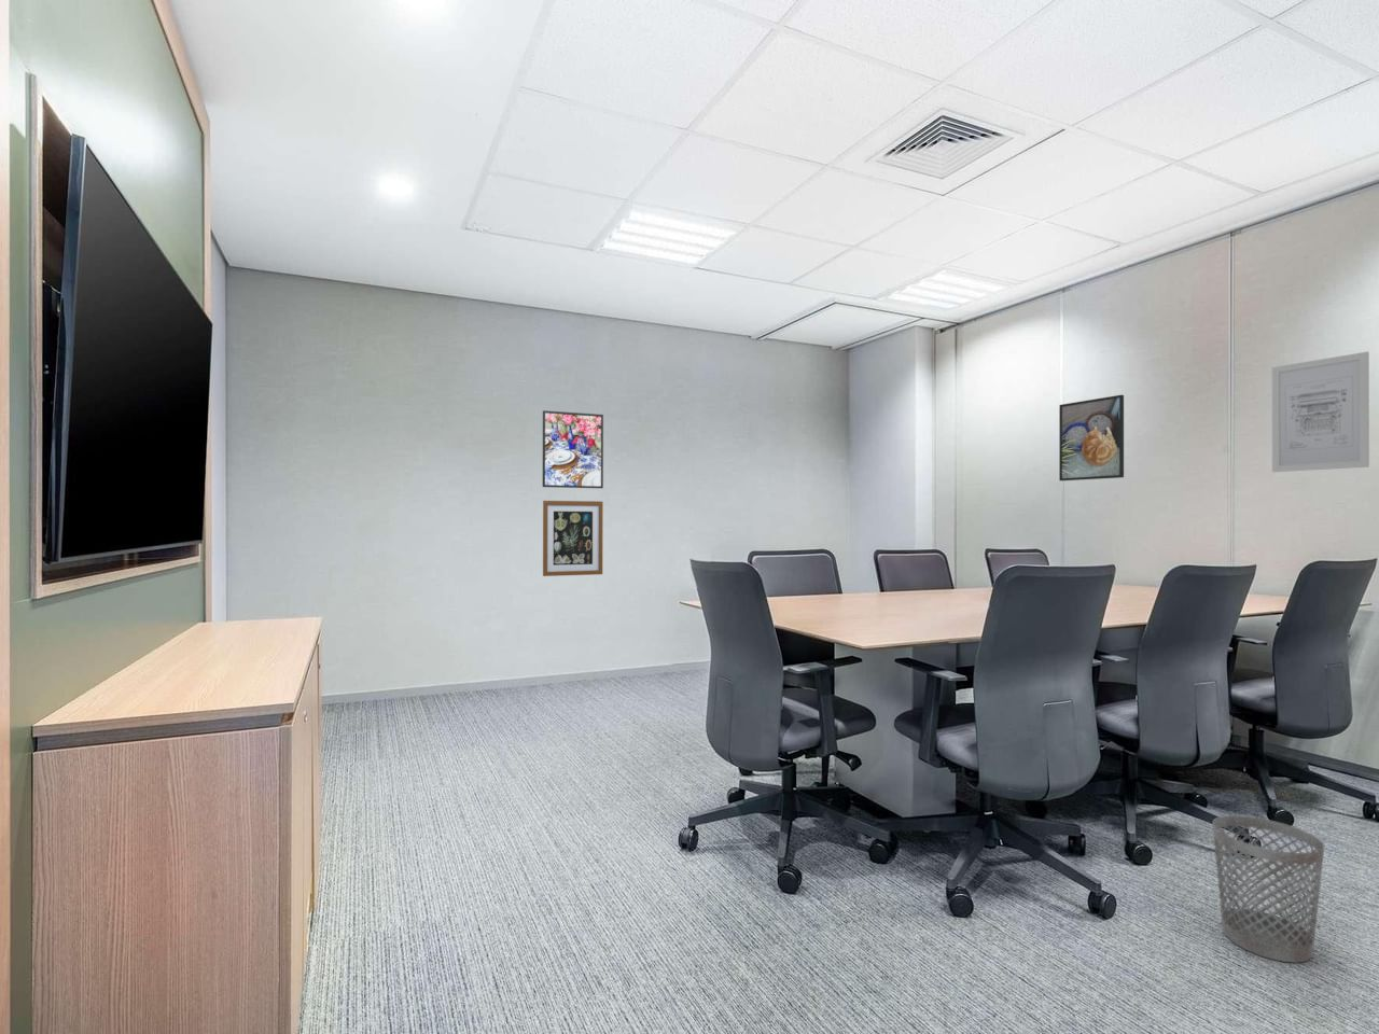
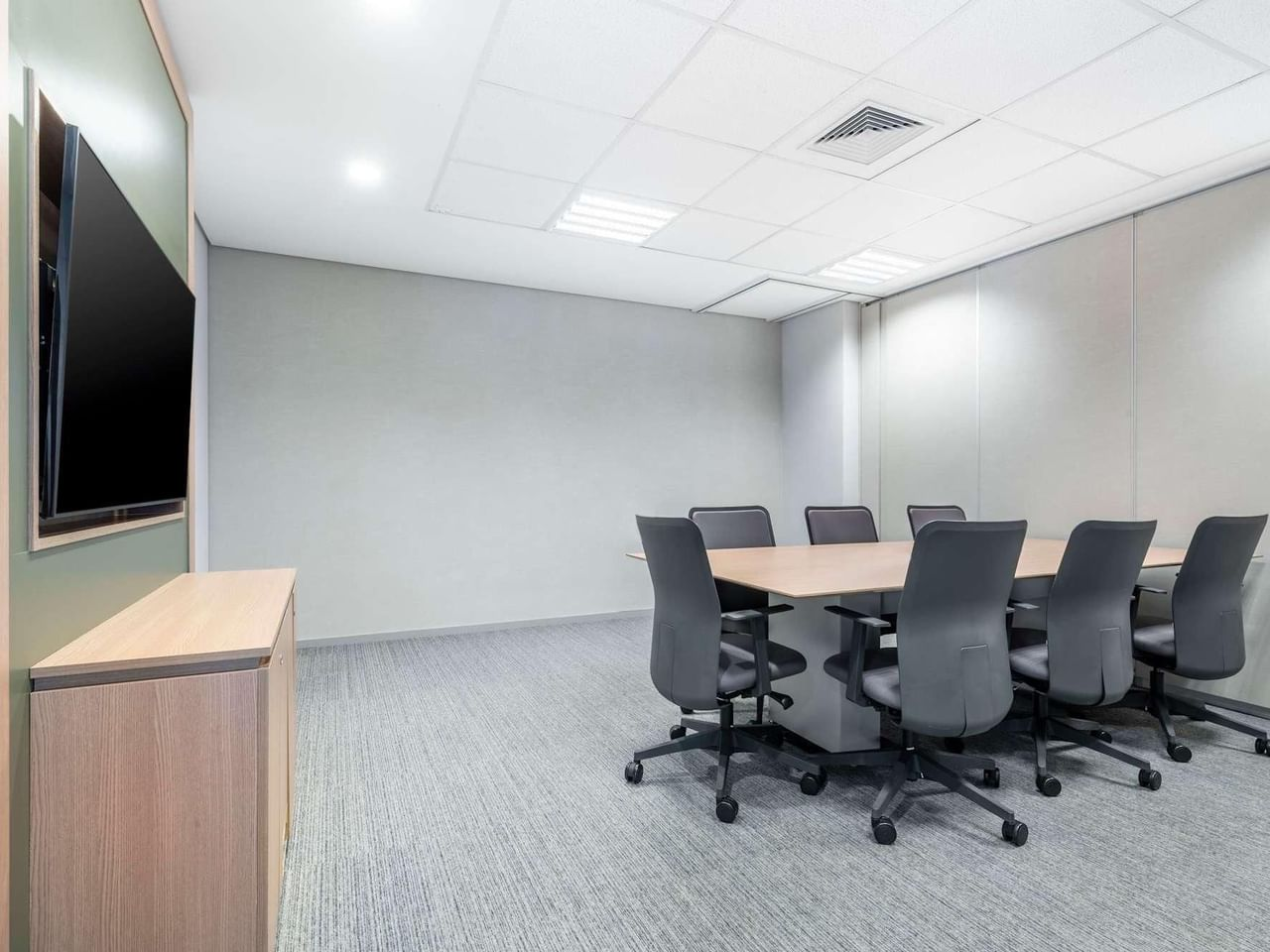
- wall art (1317, 415)
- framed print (573, 451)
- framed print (1090, 440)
- wall art (573, 538)
- wastebasket (1266, 886)
